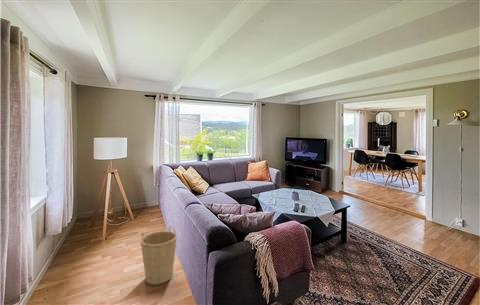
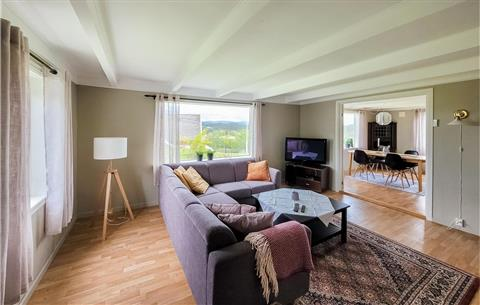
- basket (159, 253)
